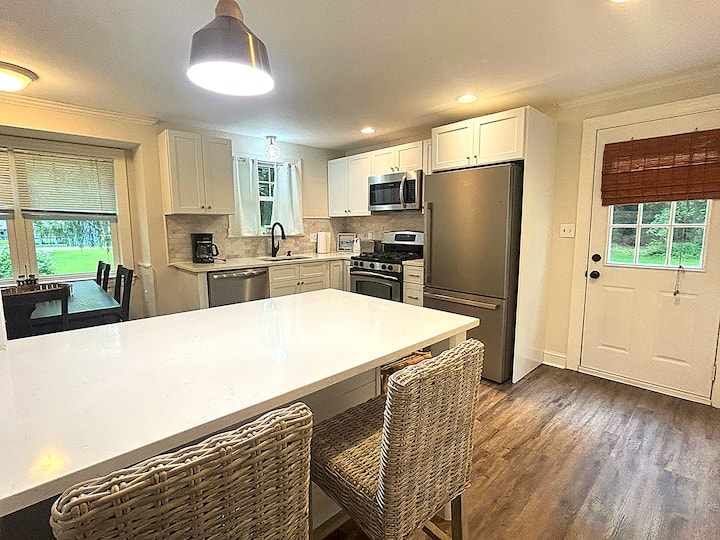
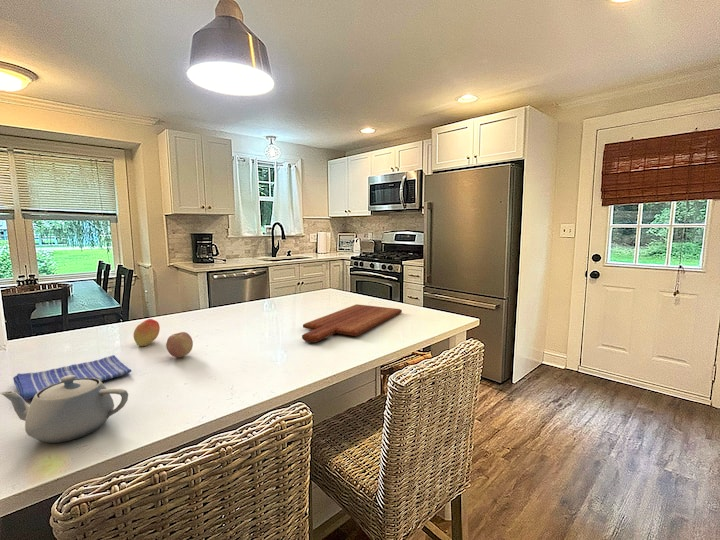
+ fruit (179, 345)
+ fruit (147, 332)
+ dish towel (73, 374)
+ cutting board (354, 318)
+ teapot (66, 404)
